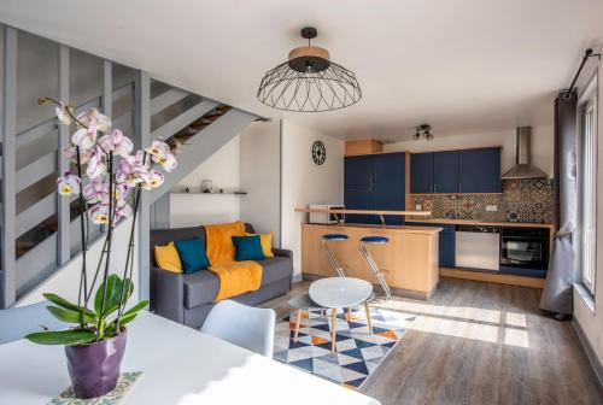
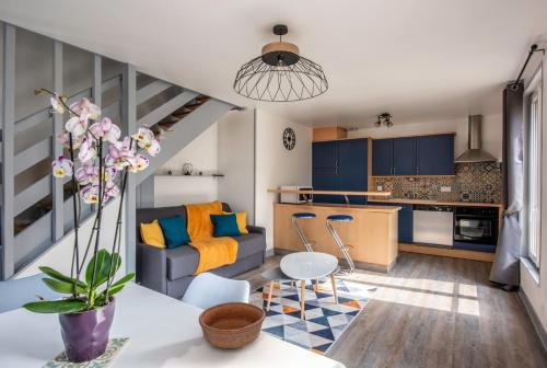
+ bowl (232, 327)
